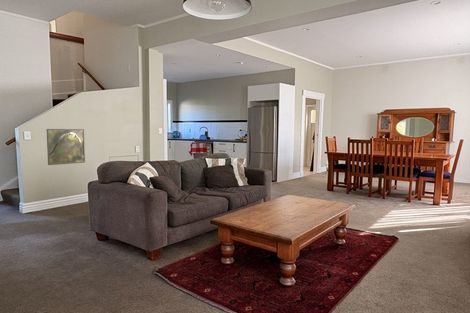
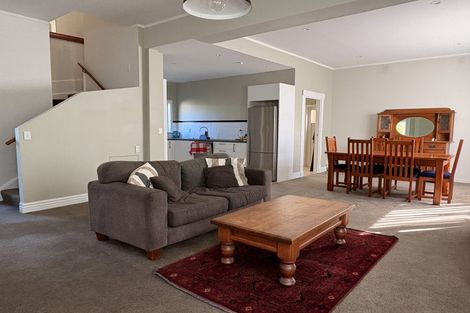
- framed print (66, 146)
